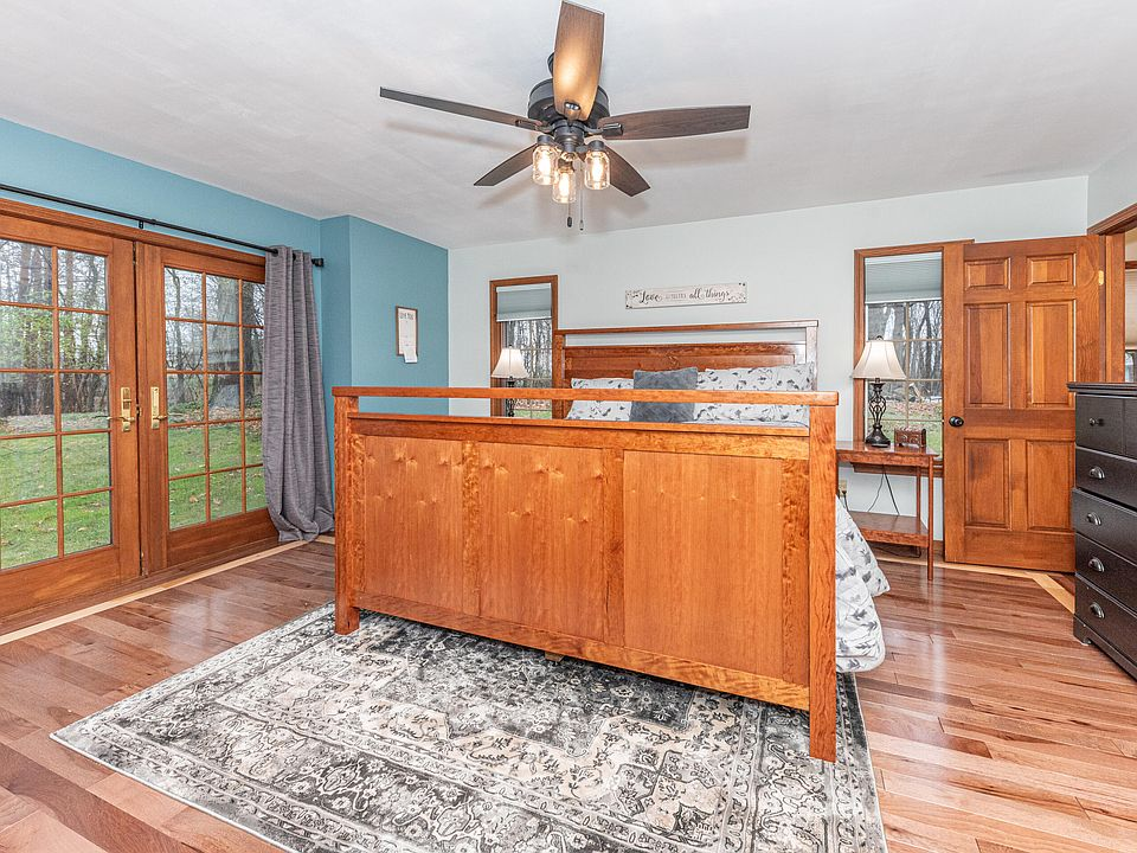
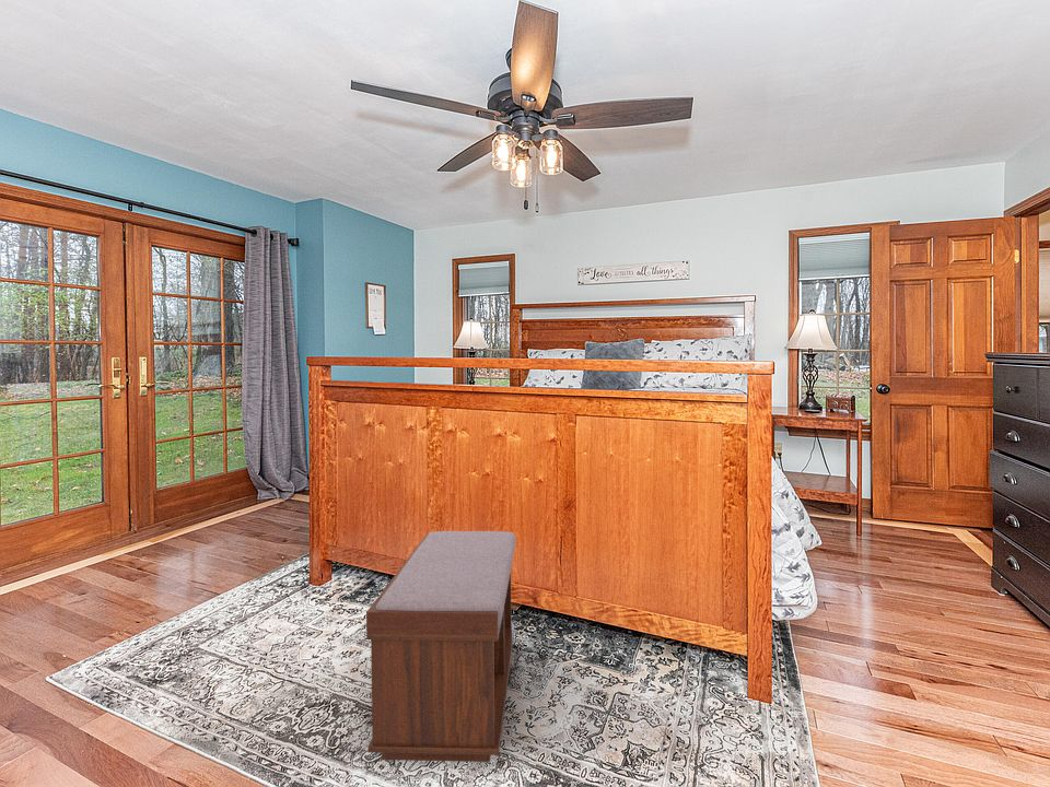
+ bench (456, 625)
